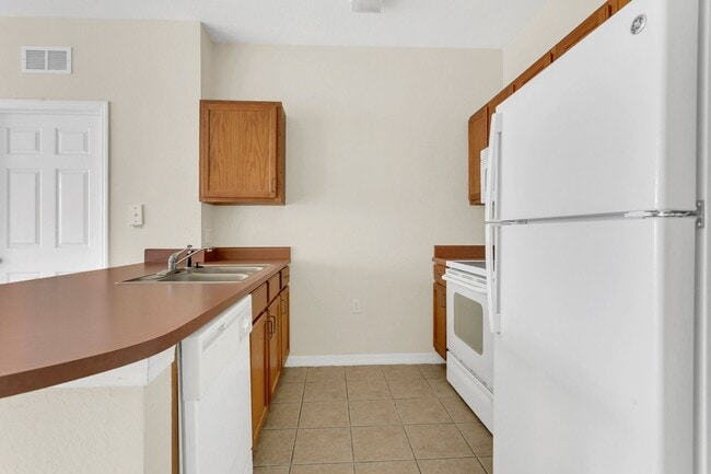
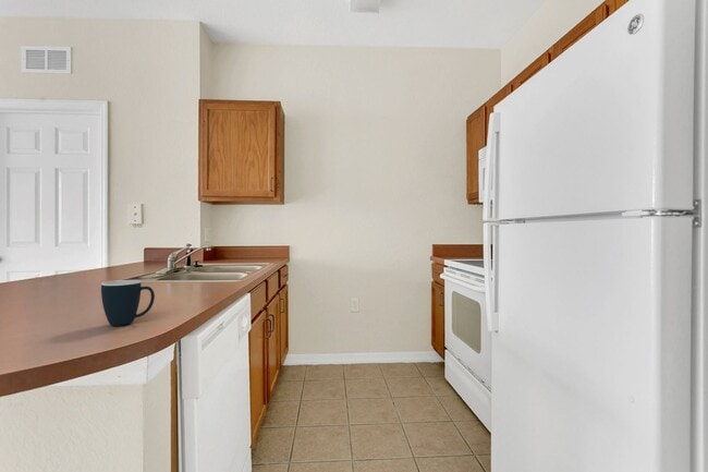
+ mug (129, 302)
